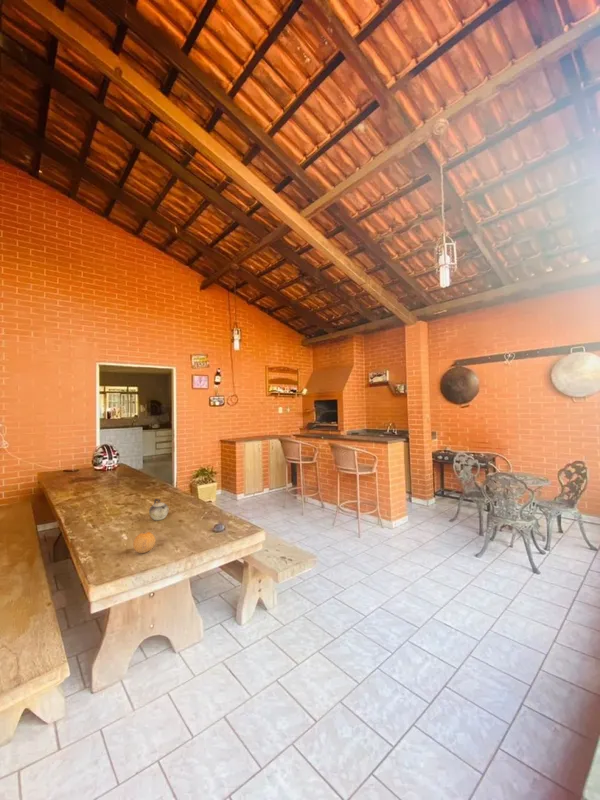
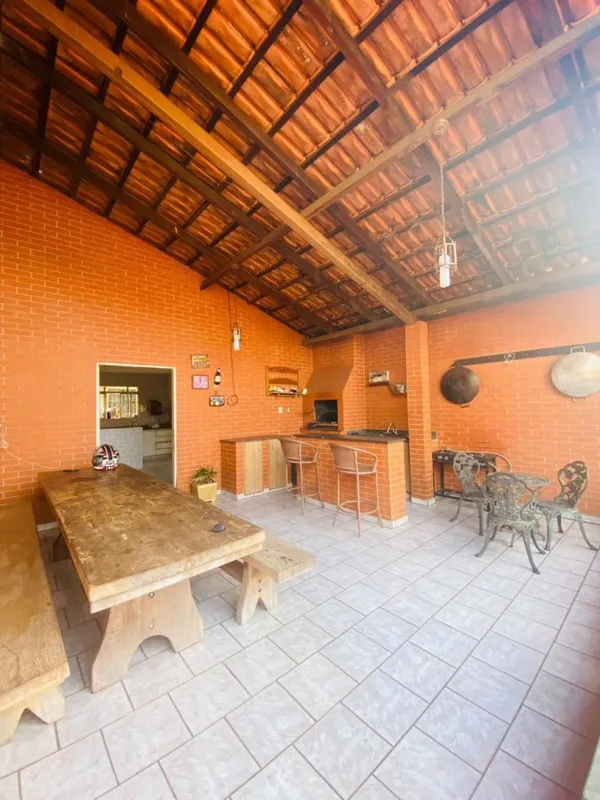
- teapot (159, 509)
- fruit (144, 542)
